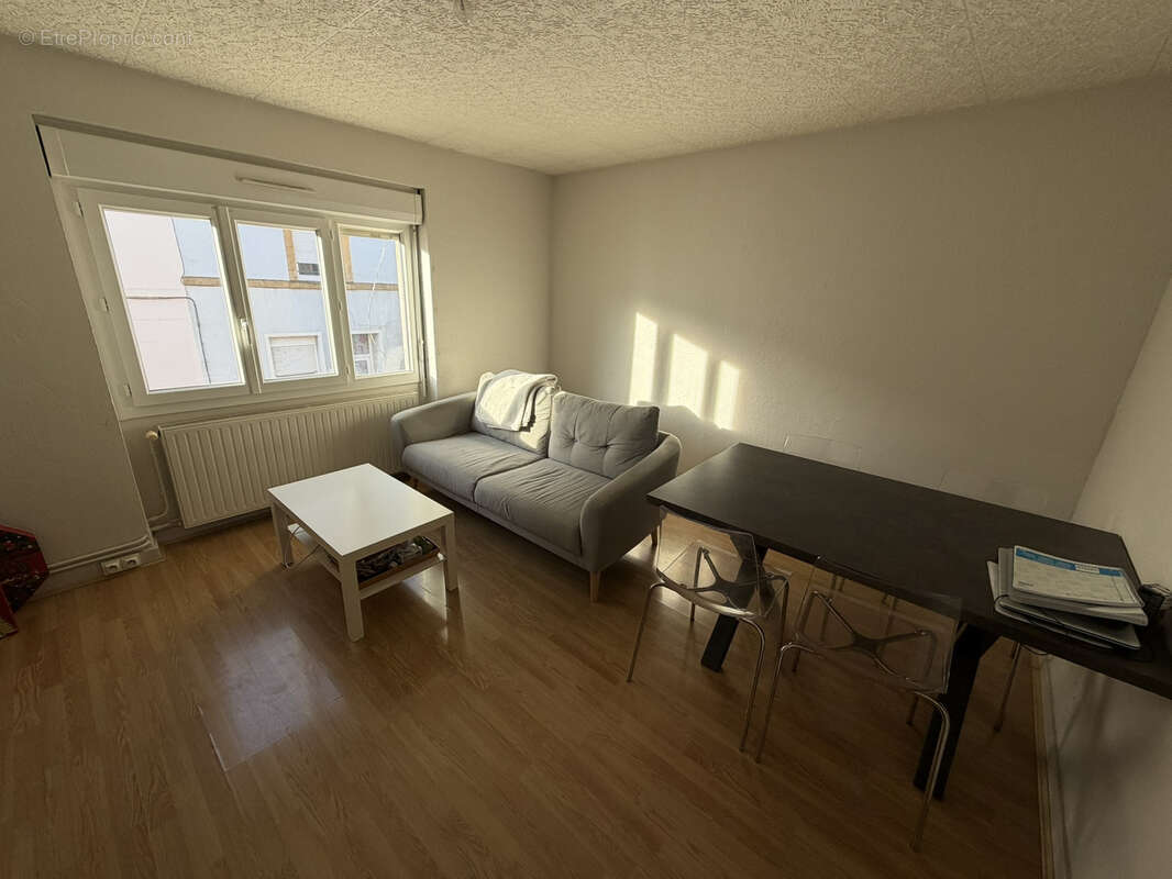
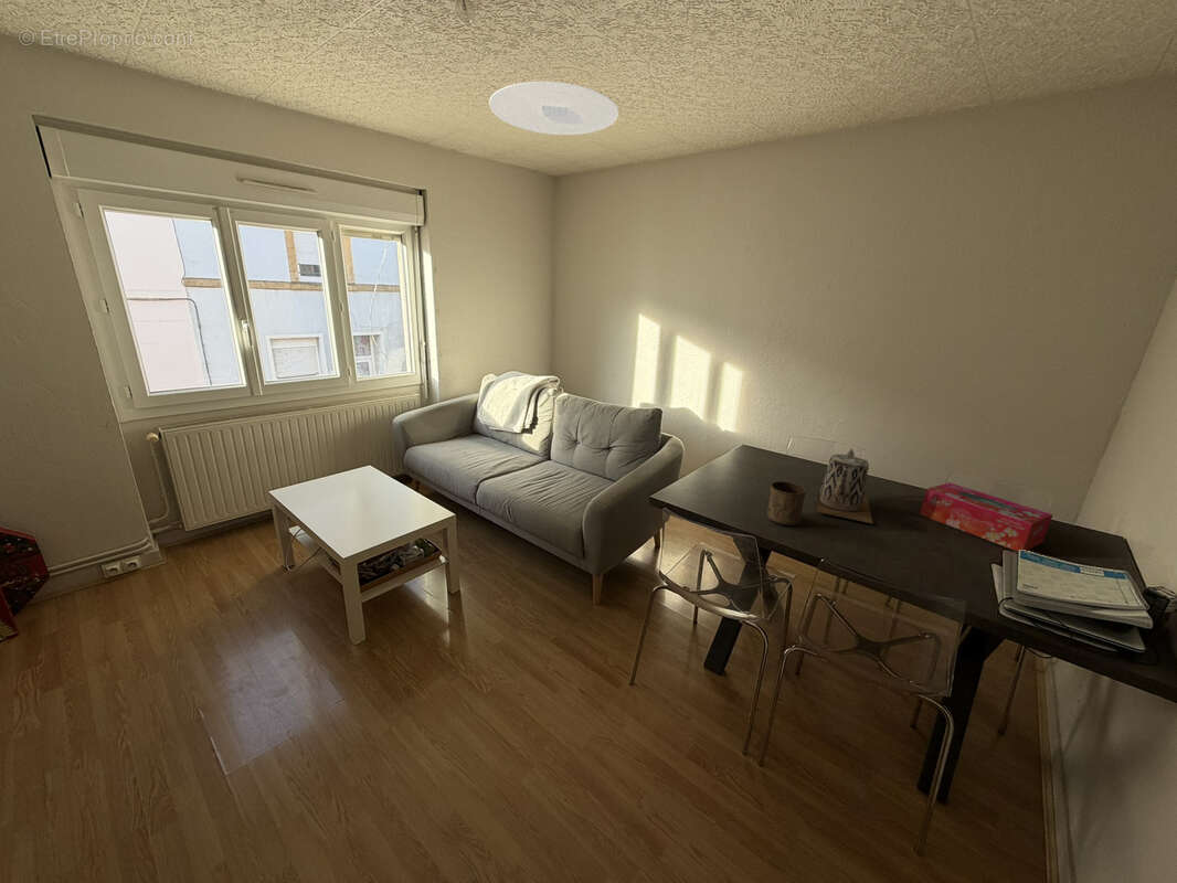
+ cup (785, 503)
+ ceiling light (554, 104)
+ tissue box (982, 514)
+ teapot (849, 477)
